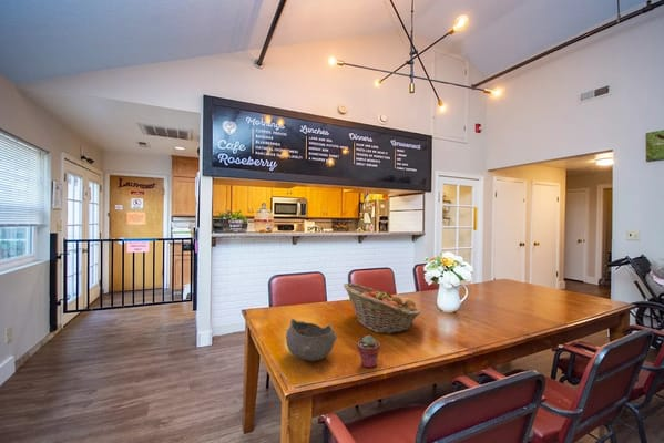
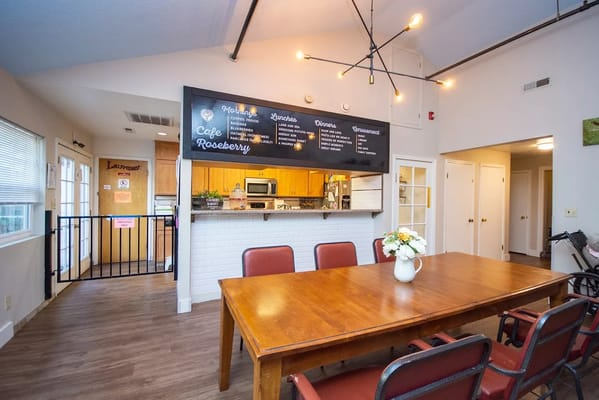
- bowl (309, 339)
- fruit basket (379, 303)
- potted succulent (368, 349)
